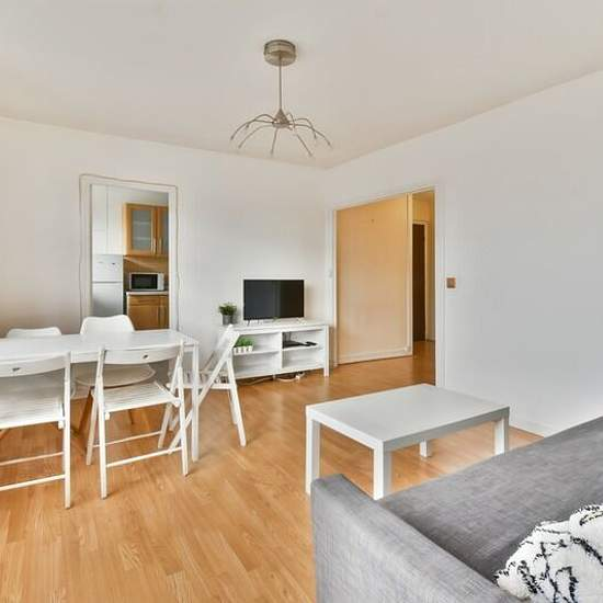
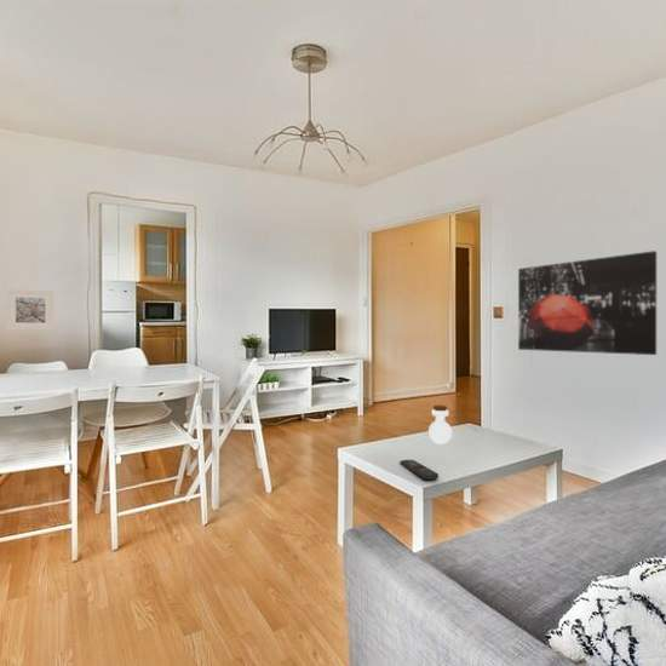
+ remote control (418, 469)
+ wall art (579, 306)
+ jar (440, 424)
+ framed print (30, 310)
